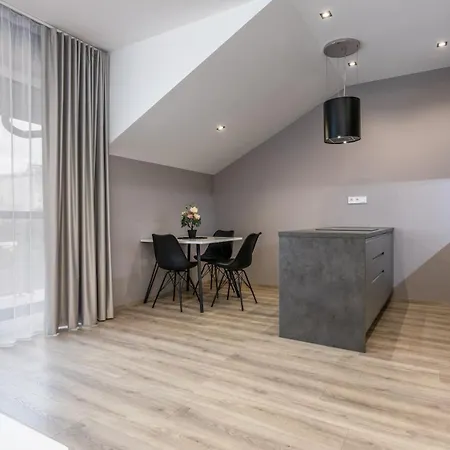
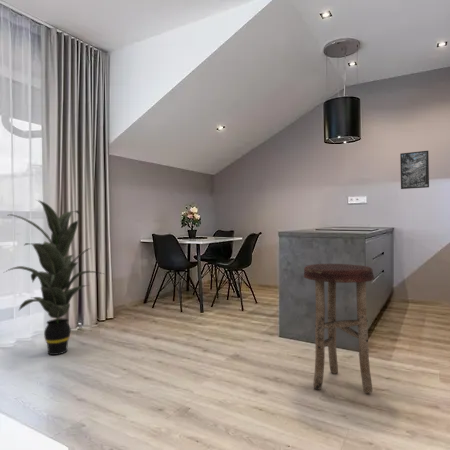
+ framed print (414, 170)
+ stool (338, 324)
+ indoor plant (50, 276)
